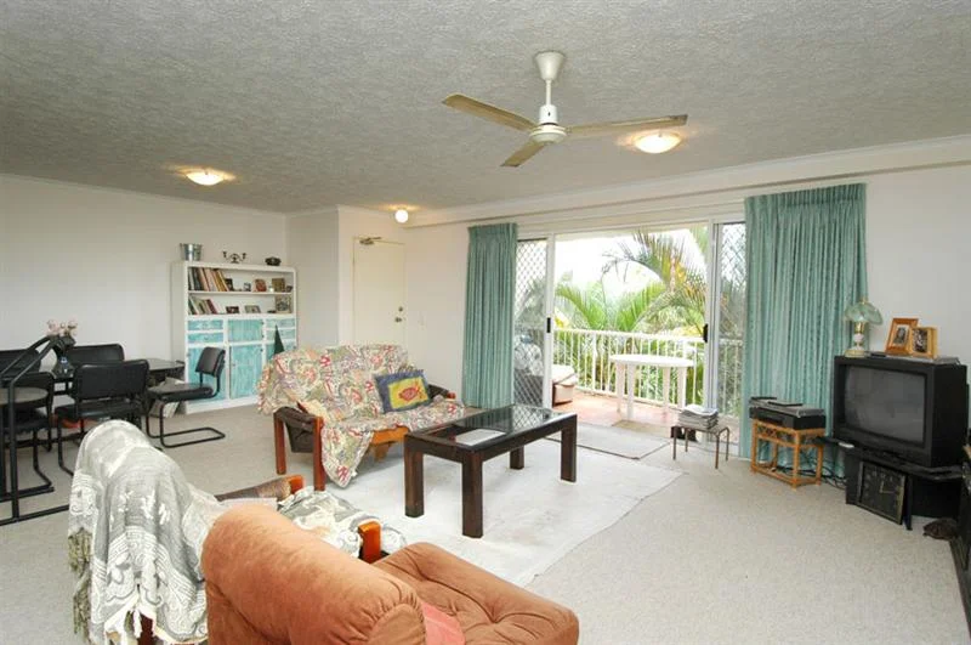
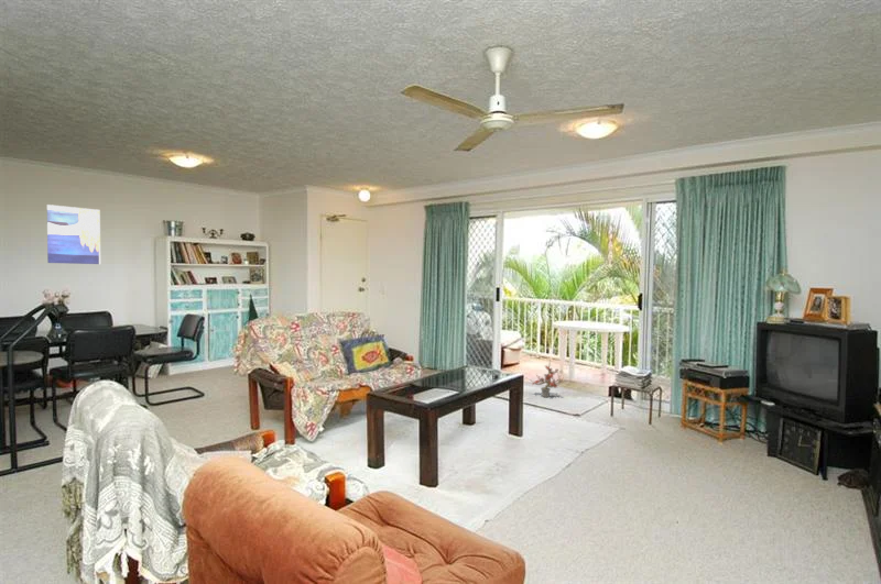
+ potted plant (547, 377)
+ wall art (74, 235)
